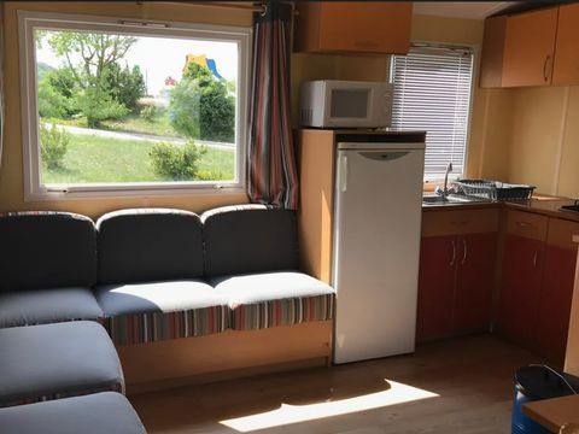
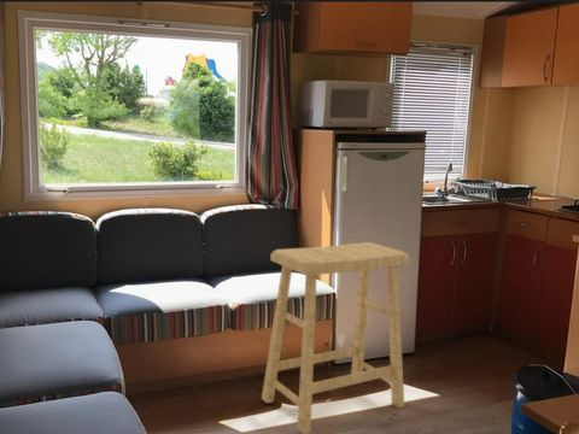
+ stool (355, 328)
